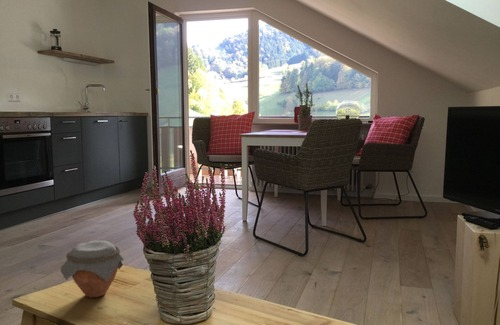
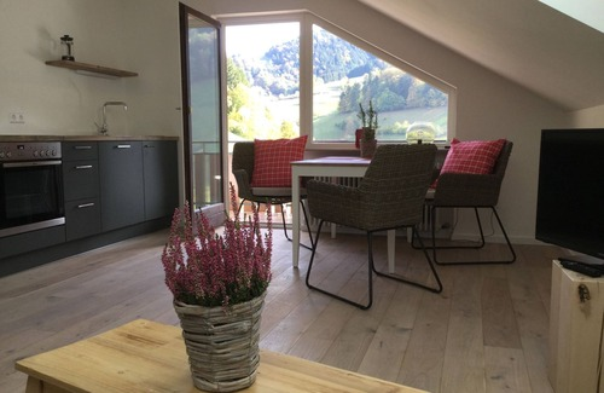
- jar (95, 269)
